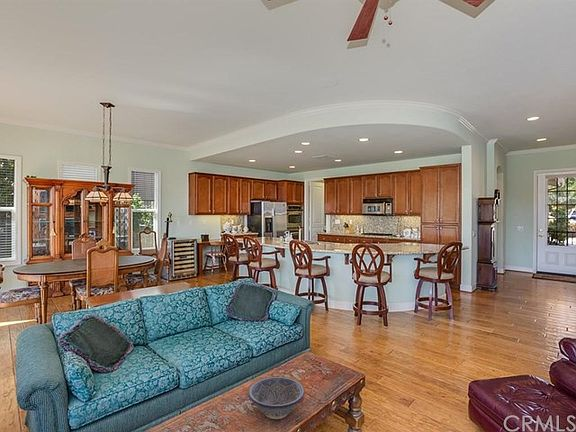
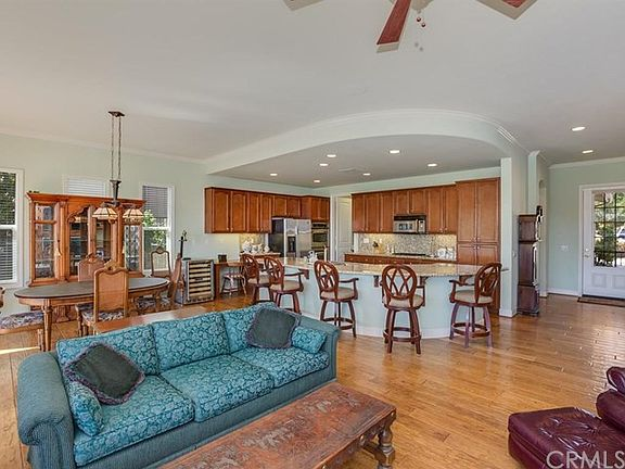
- decorative bowl (276, 401)
